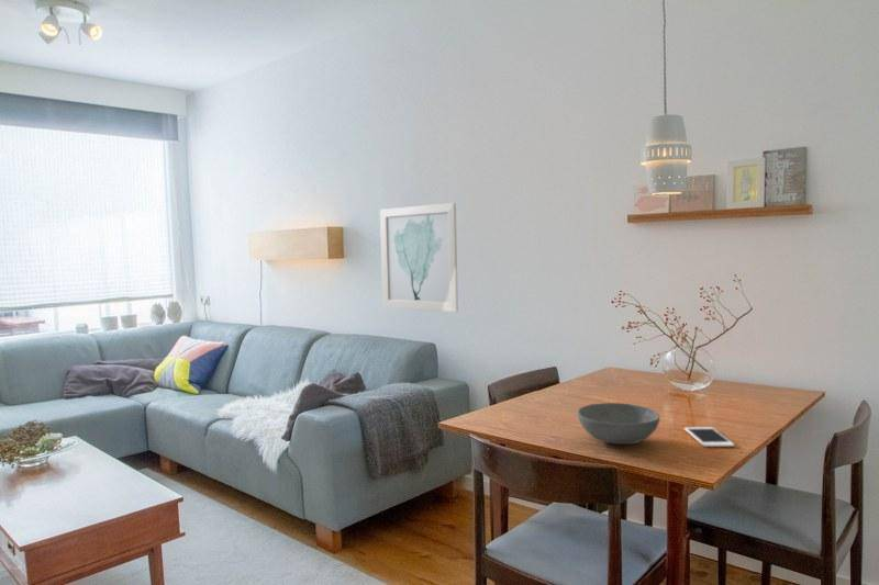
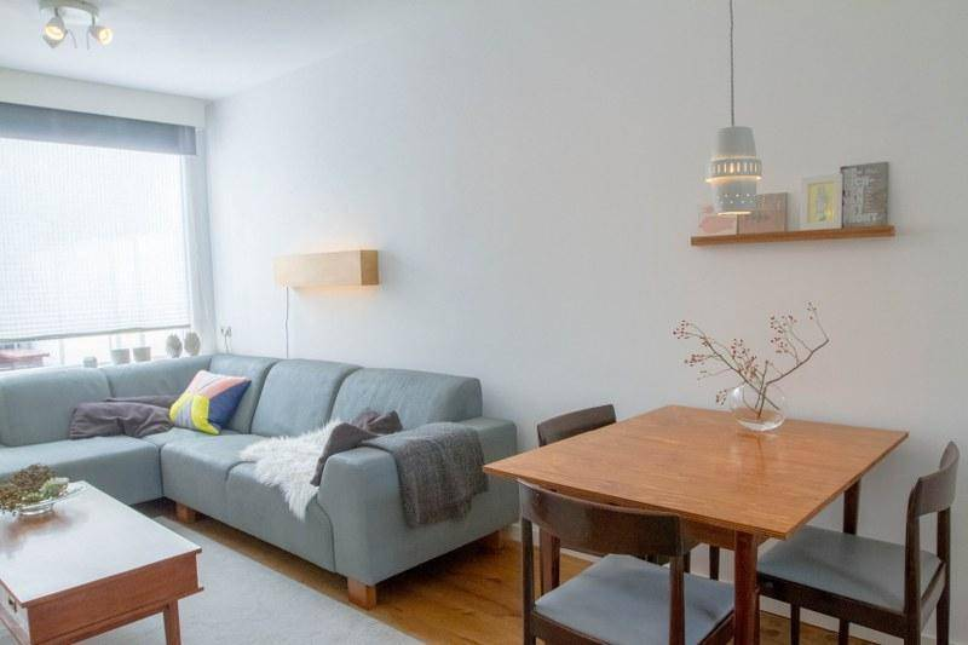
- cell phone (708, 436)
- wall art (416, 258)
- bowl (617, 426)
